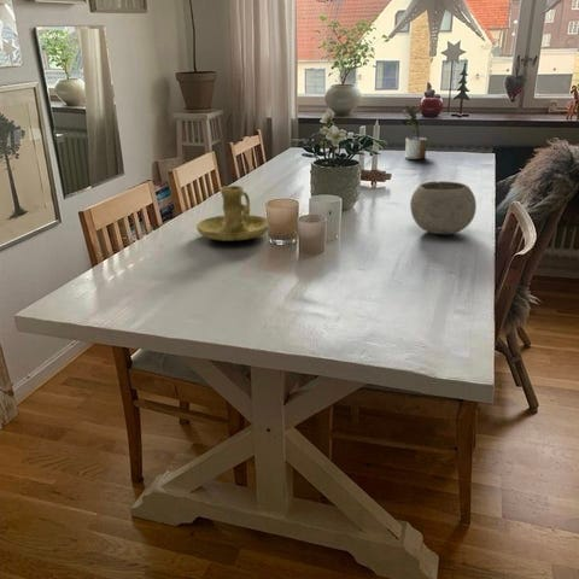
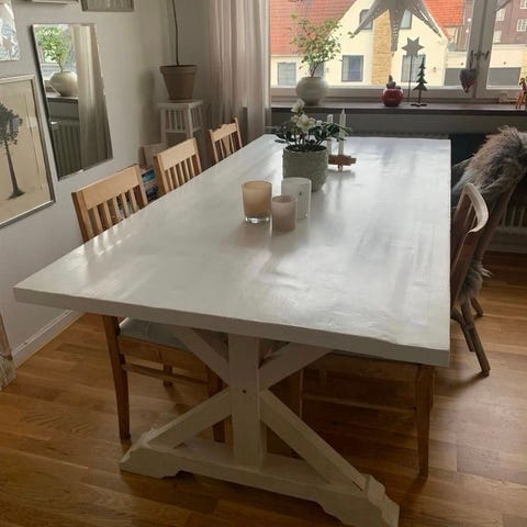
- potted plant (414, 131)
- bowl (443, 209)
- candle holder (235, 210)
